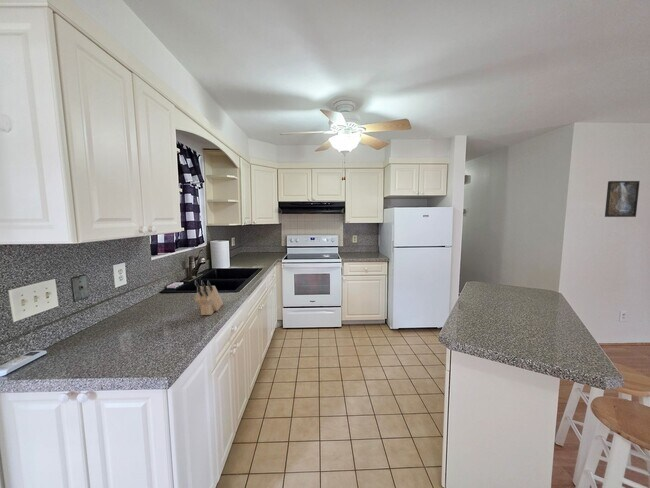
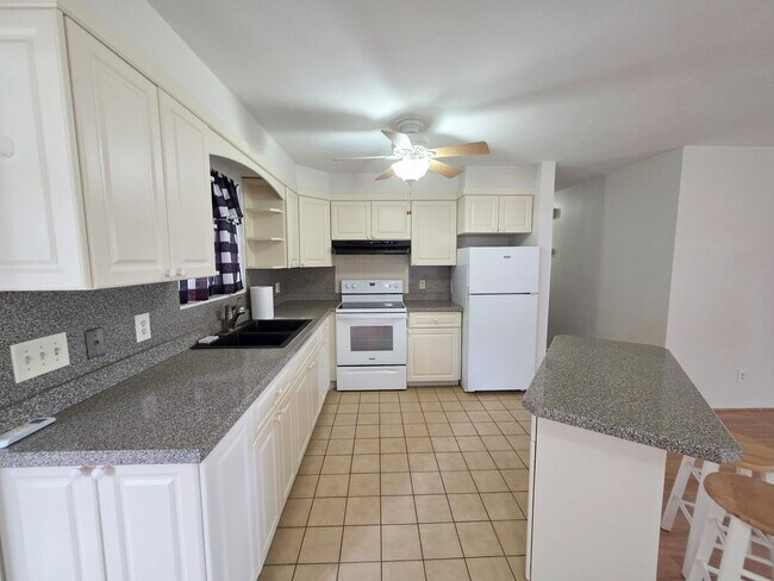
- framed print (622, 199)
- knife block (208, 293)
